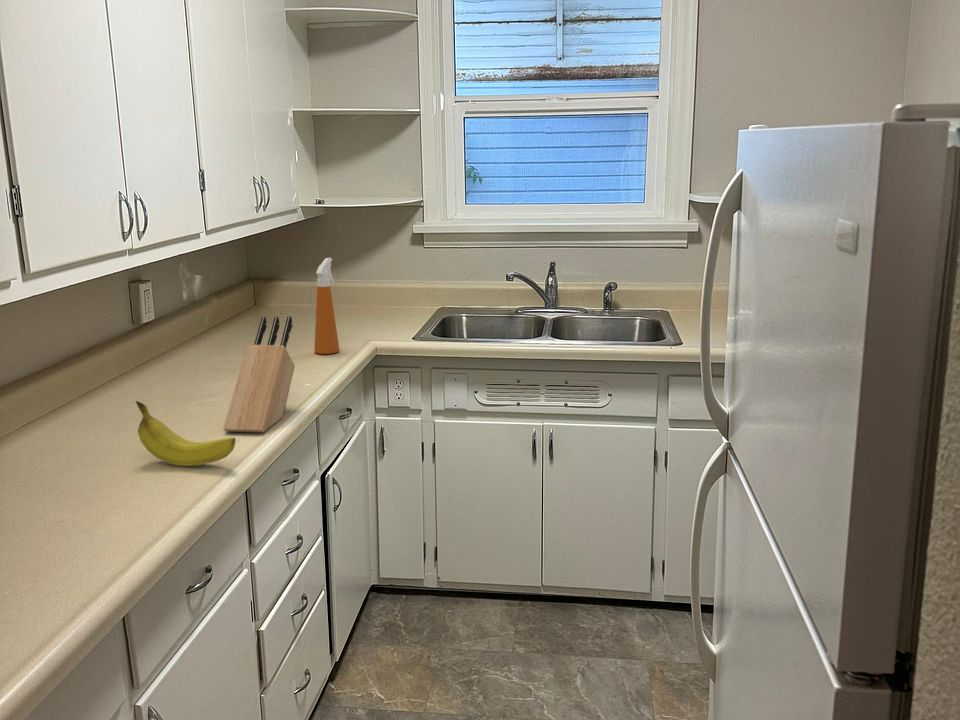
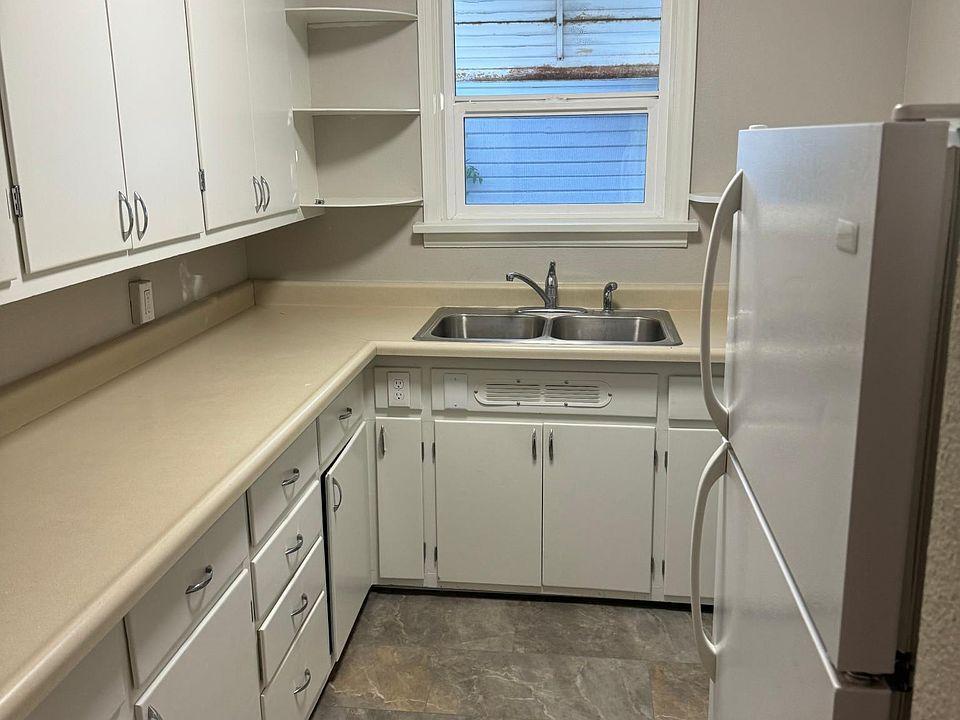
- fruit (185, 439)
- spray bottle (327, 305)
- knife block (262, 370)
